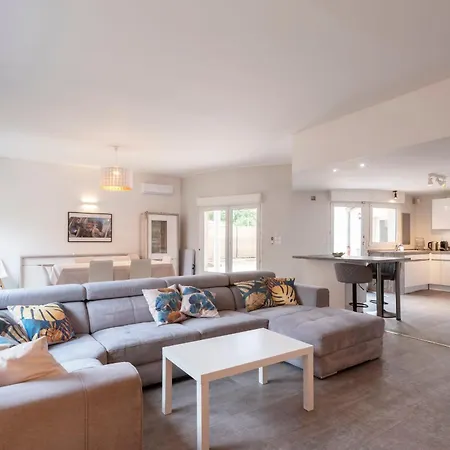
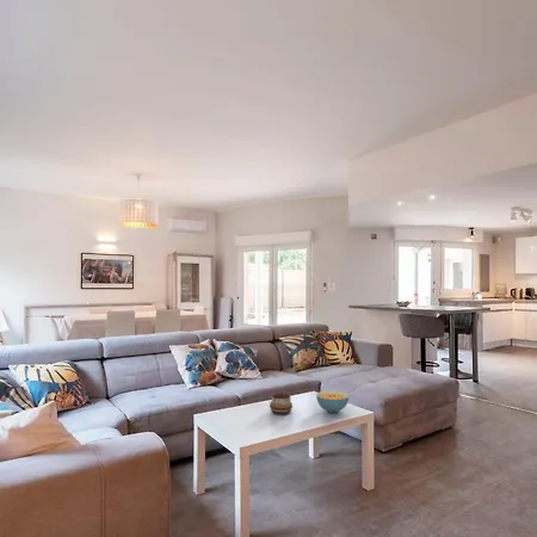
+ cereal bowl (332, 402)
+ decorative bowl (280, 403)
